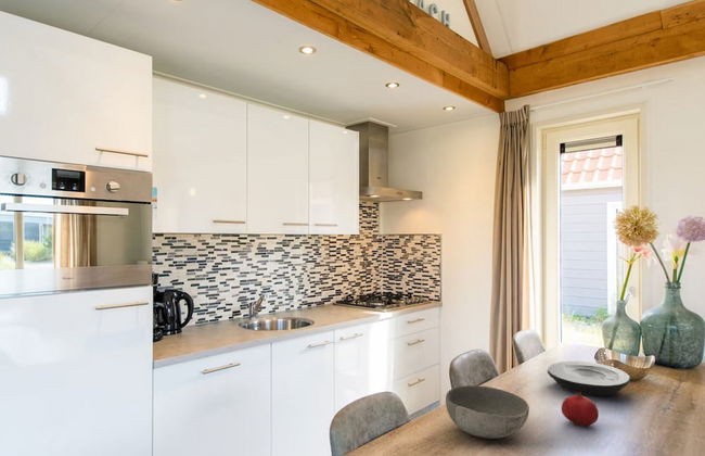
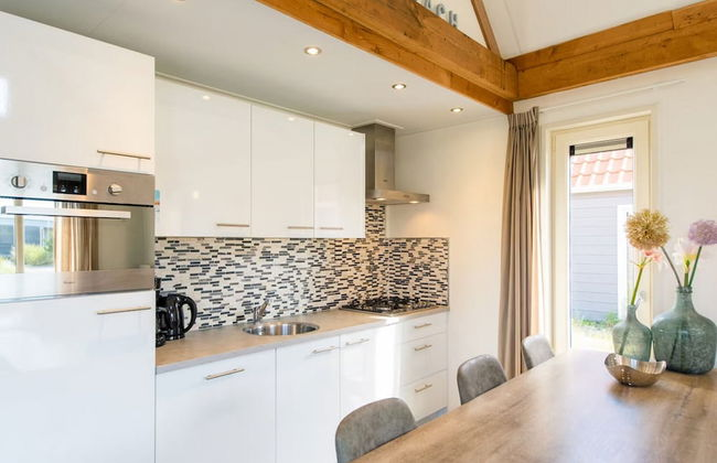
- plate (587, 379)
- fruit (579, 407)
- bowl (486, 414)
